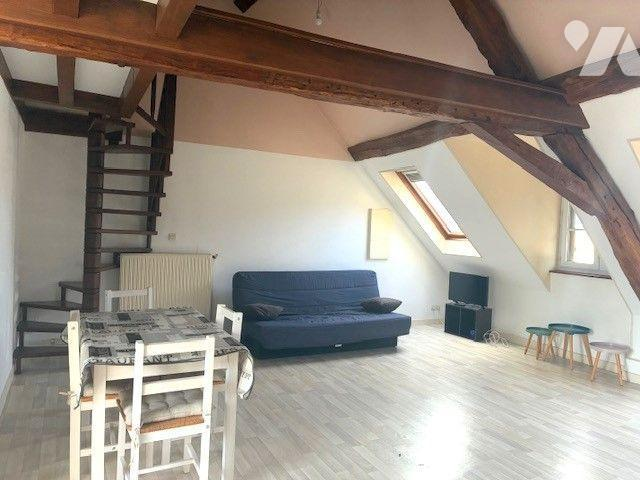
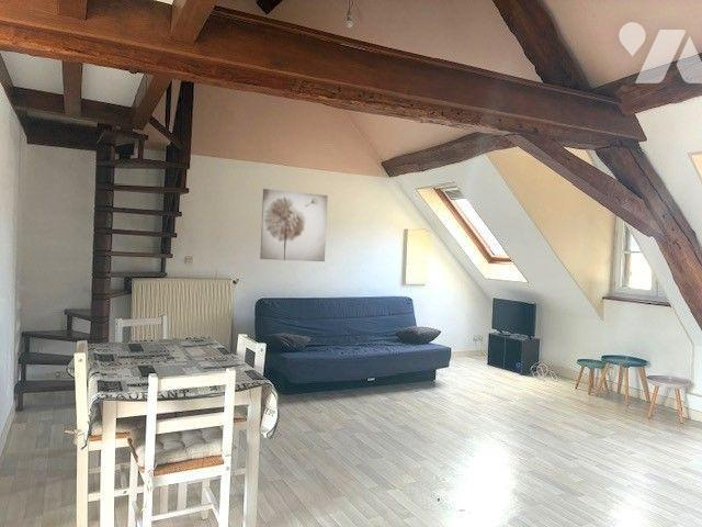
+ wall art (294, 226)
